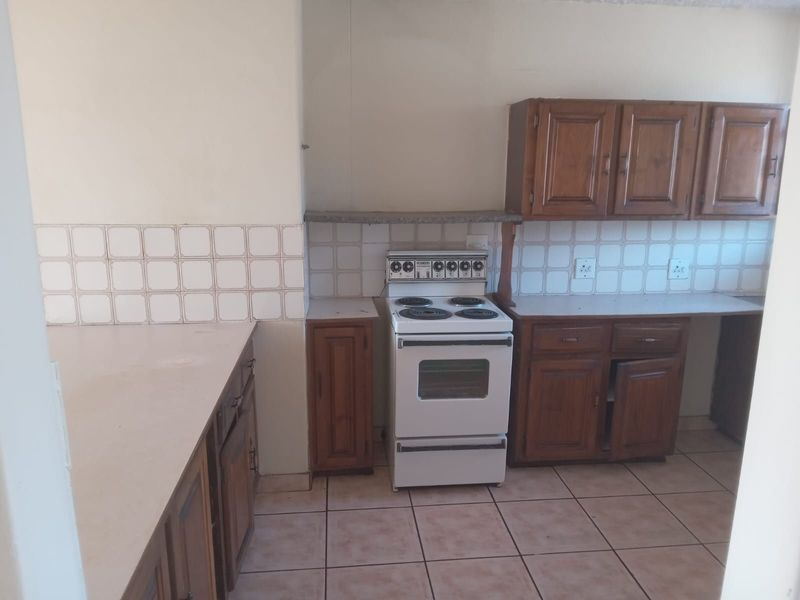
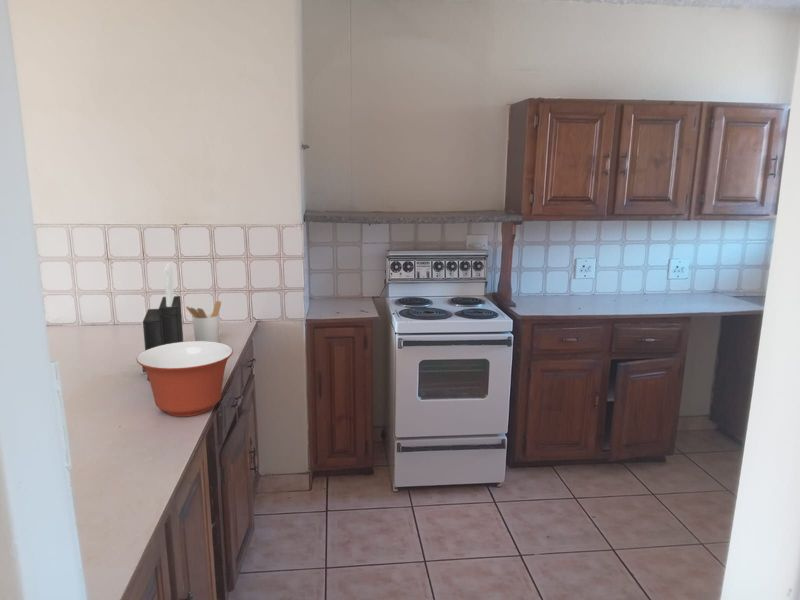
+ knife block (159, 319)
+ utensil holder (203, 324)
+ mixing bowl (187, 380)
